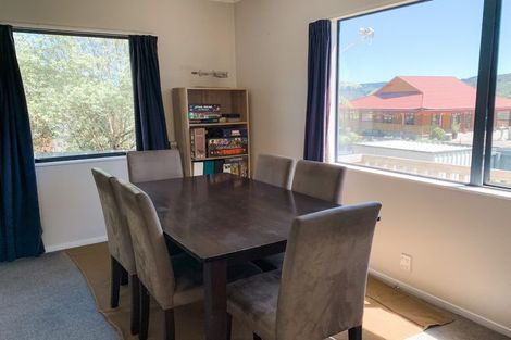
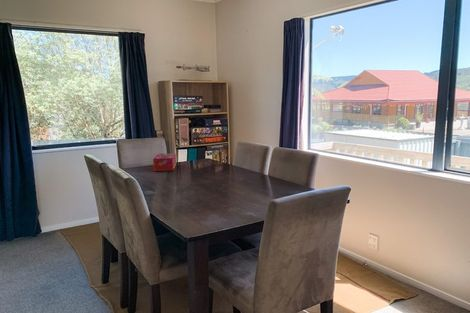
+ tissue box (165, 161)
